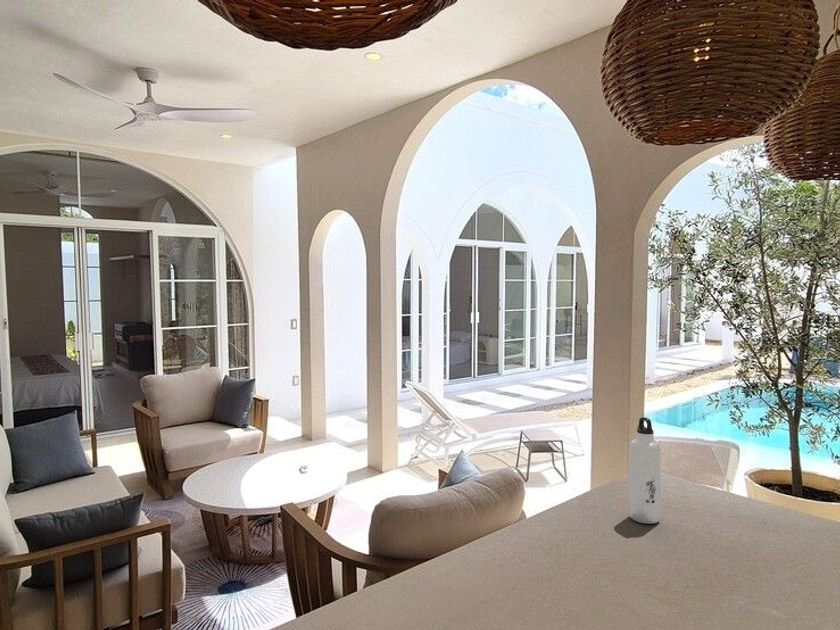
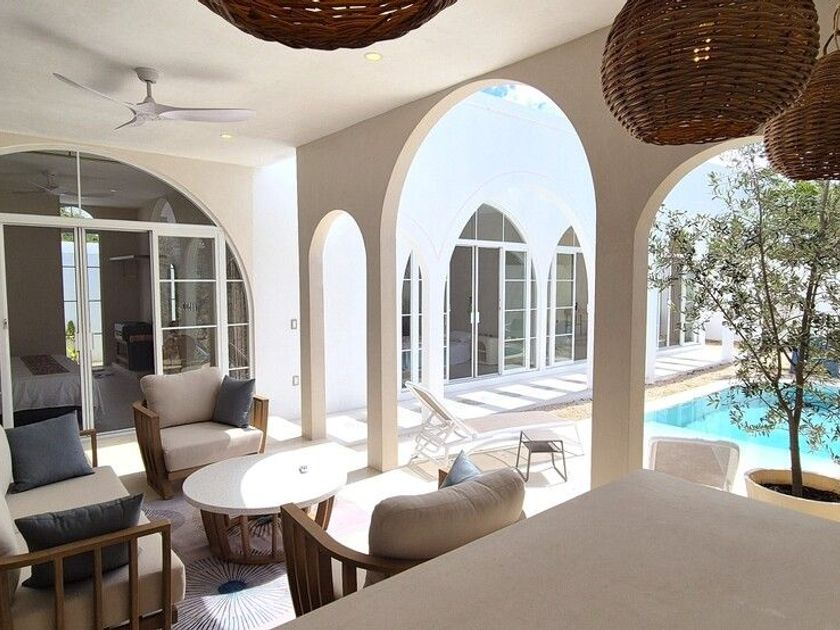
- water bottle (644, 468)
